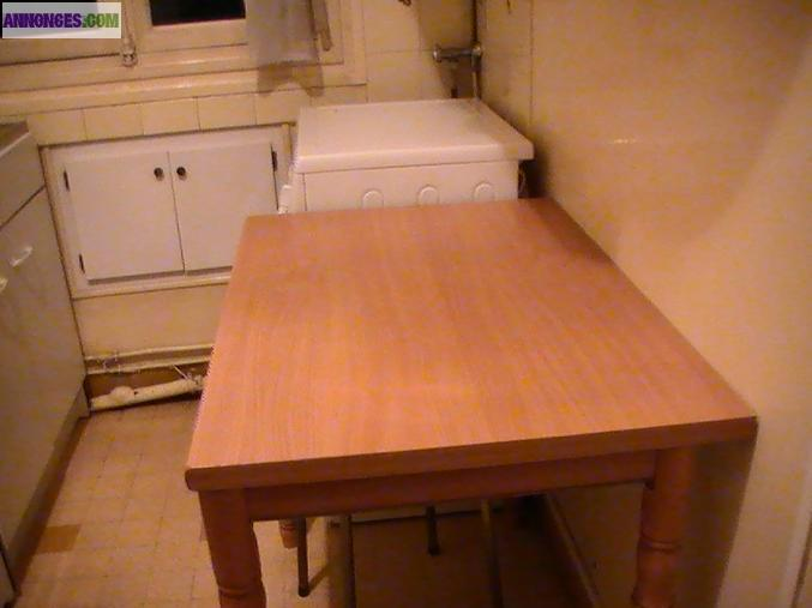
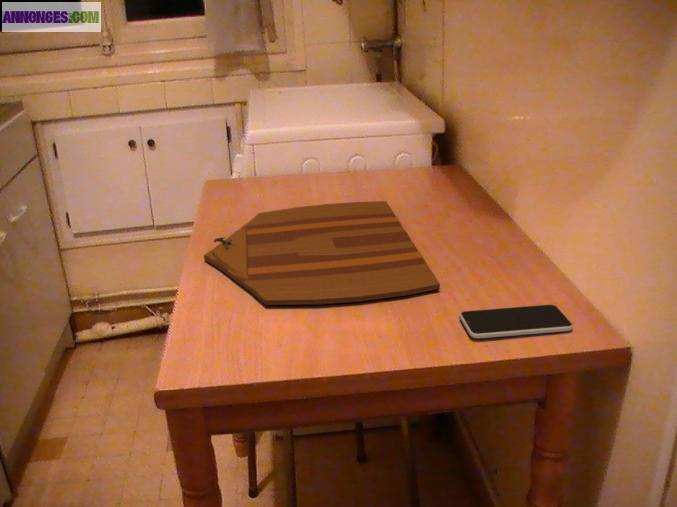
+ cutting board (308, 244)
+ smartphone (514, 320)
